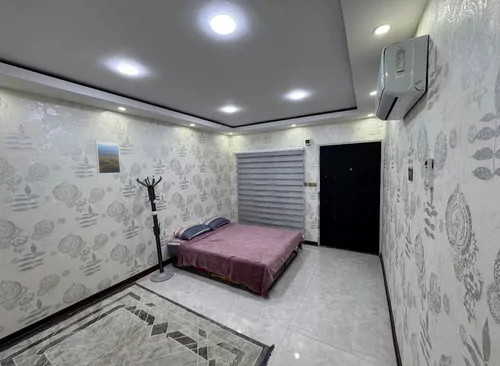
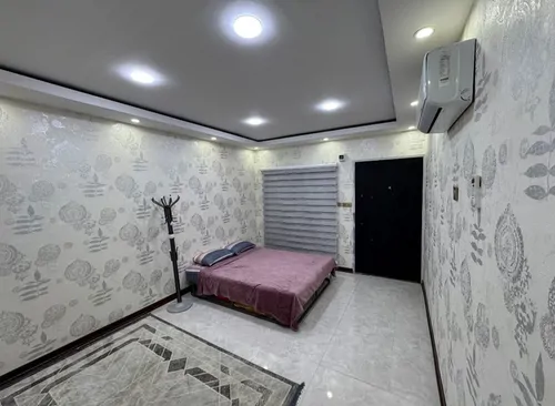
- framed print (108, 158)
